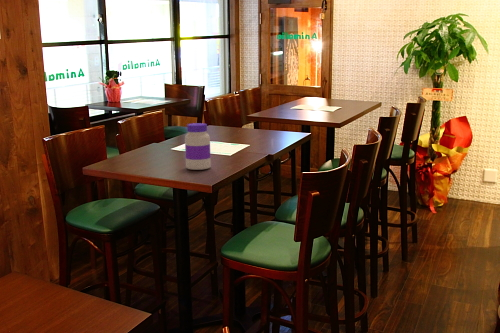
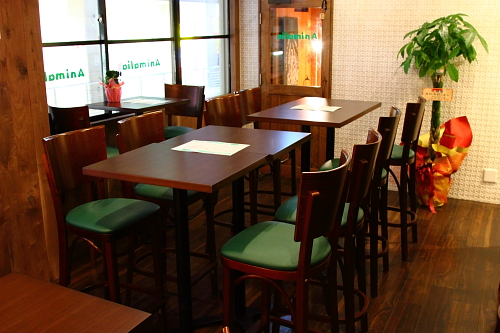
- jar (197, 146)
